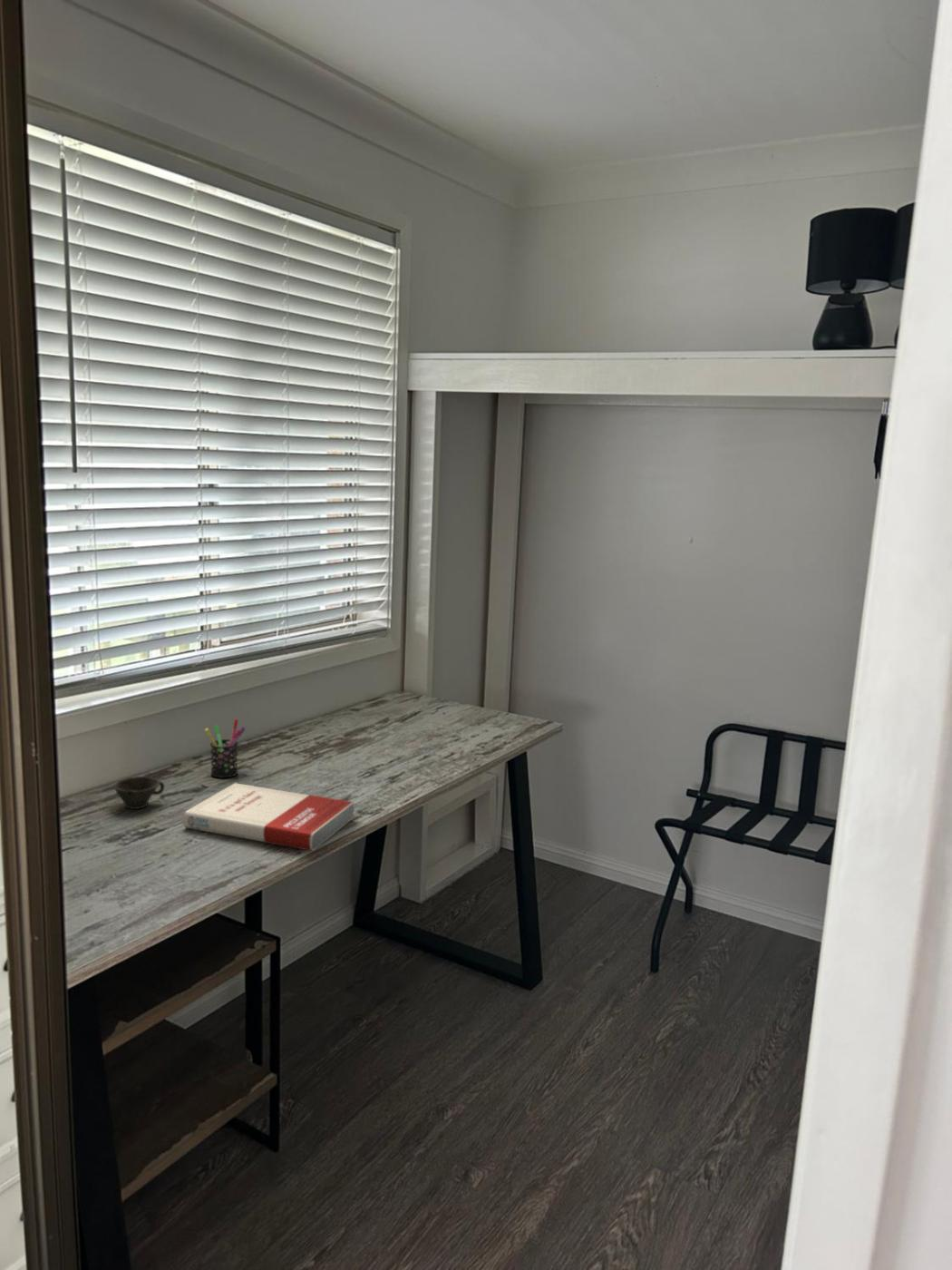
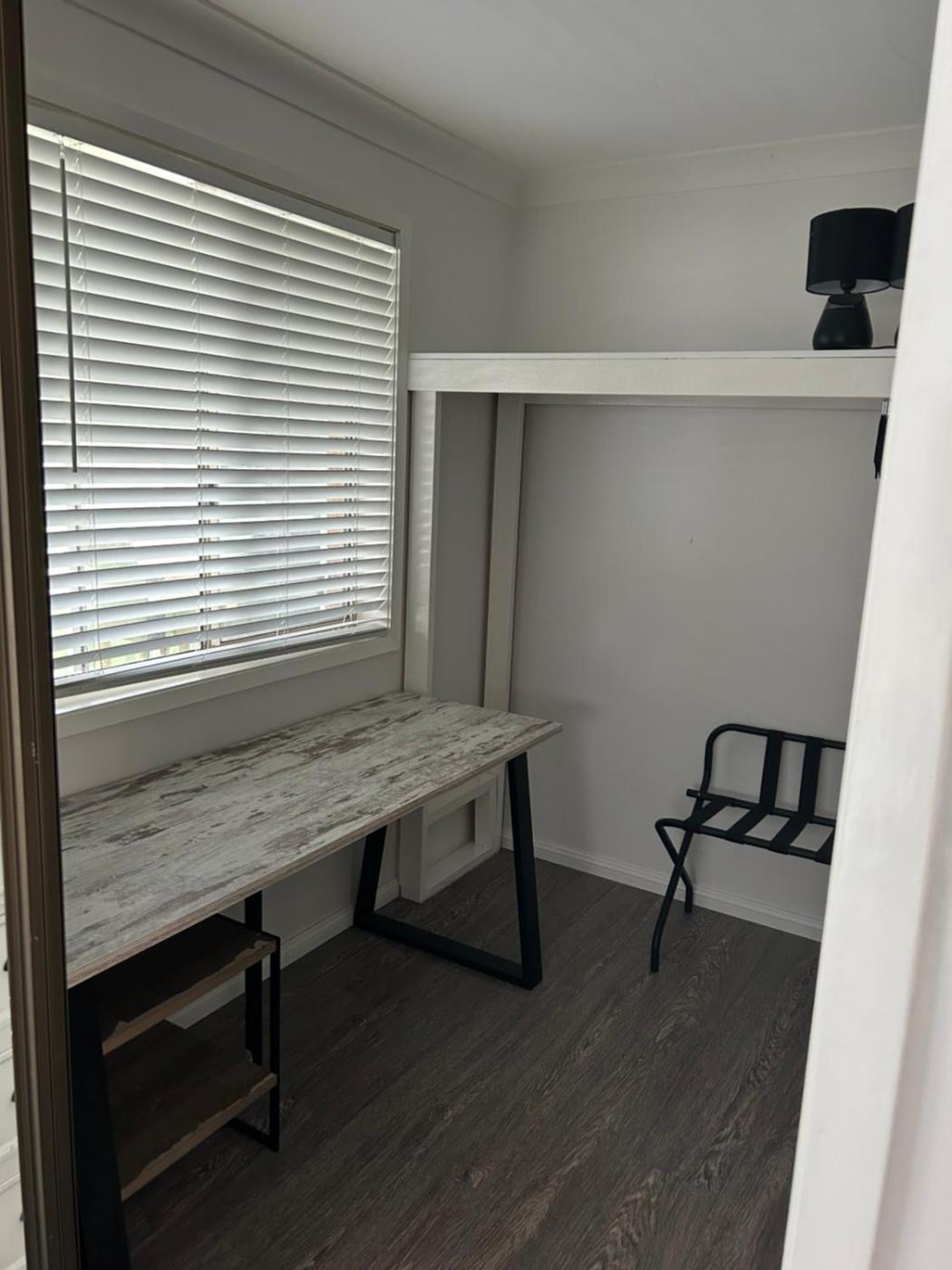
- cup (140, 794)
- pen holder (225, 747)
- book (270, 815)
